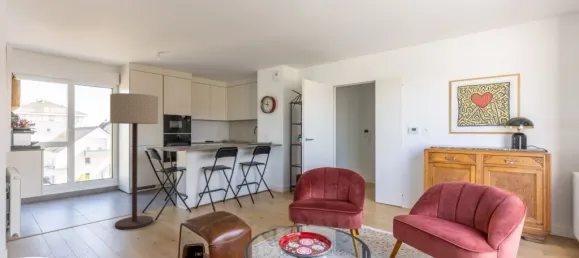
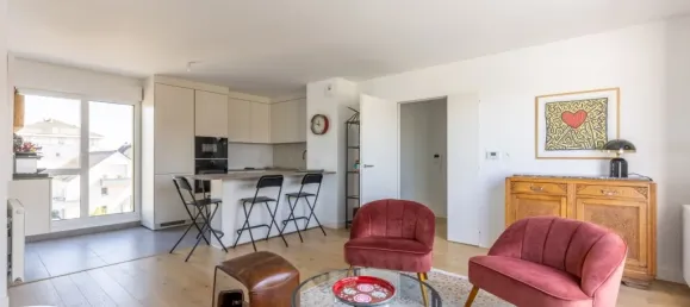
- floor lamp (134, 159)
